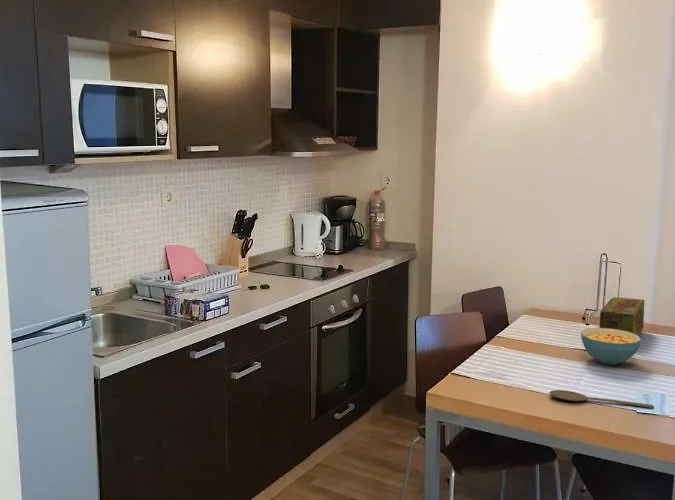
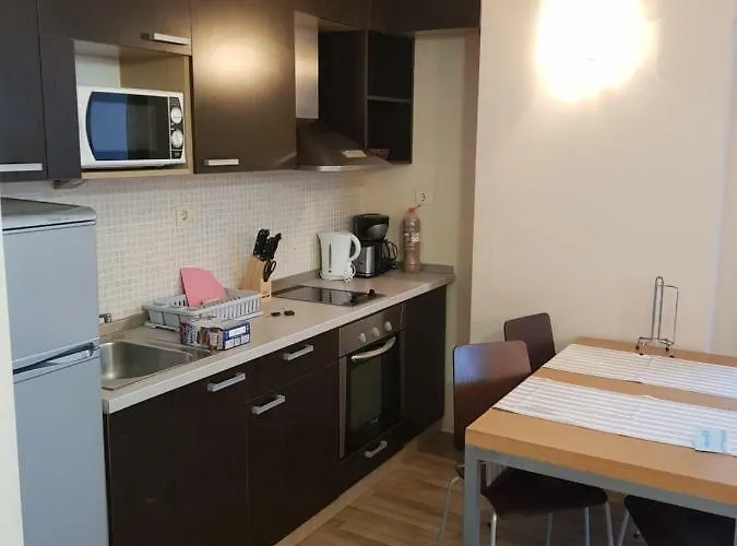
- cereal box (621, 320)
- cereal bowl (609, 348)
- wooden spoon (600, 399)
